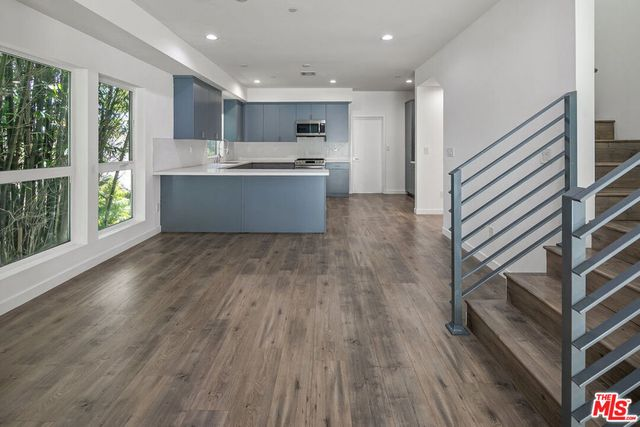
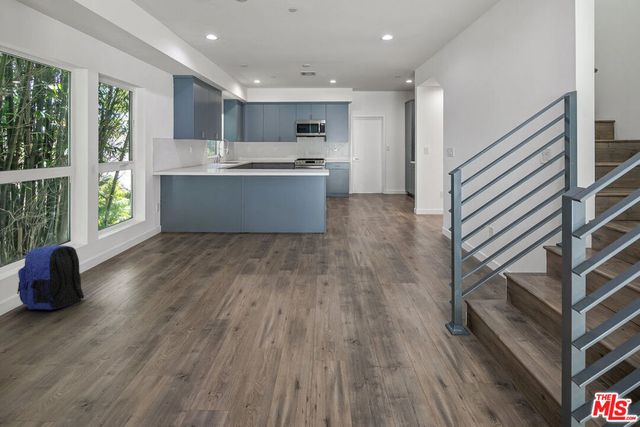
+ backpack (47, 275)
